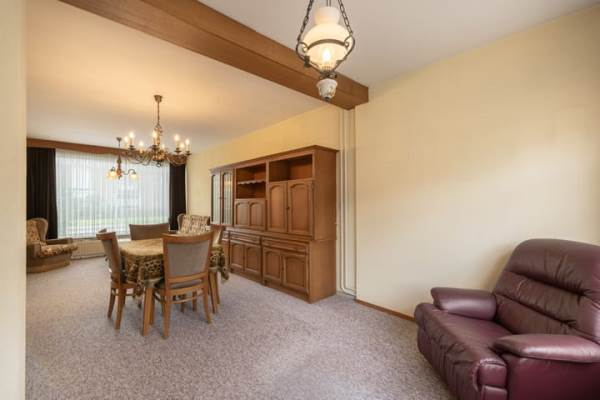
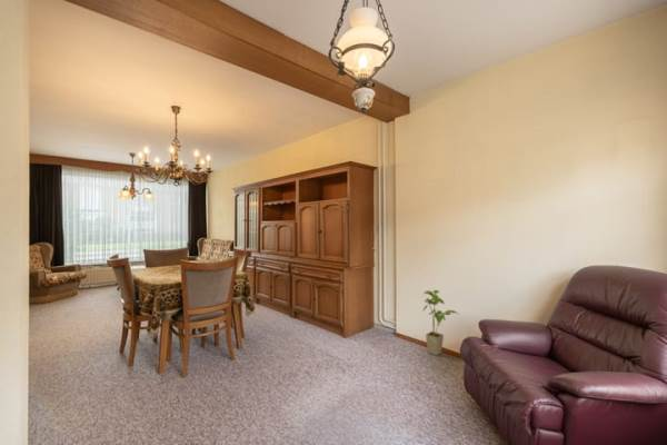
+ house plant (438, 323)
